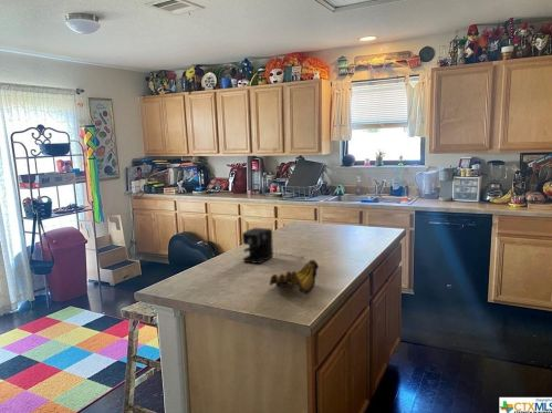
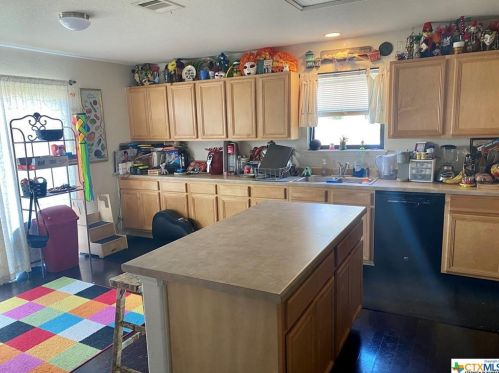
- banana bunch (291, 277)
- coffee maker (271, 246)
